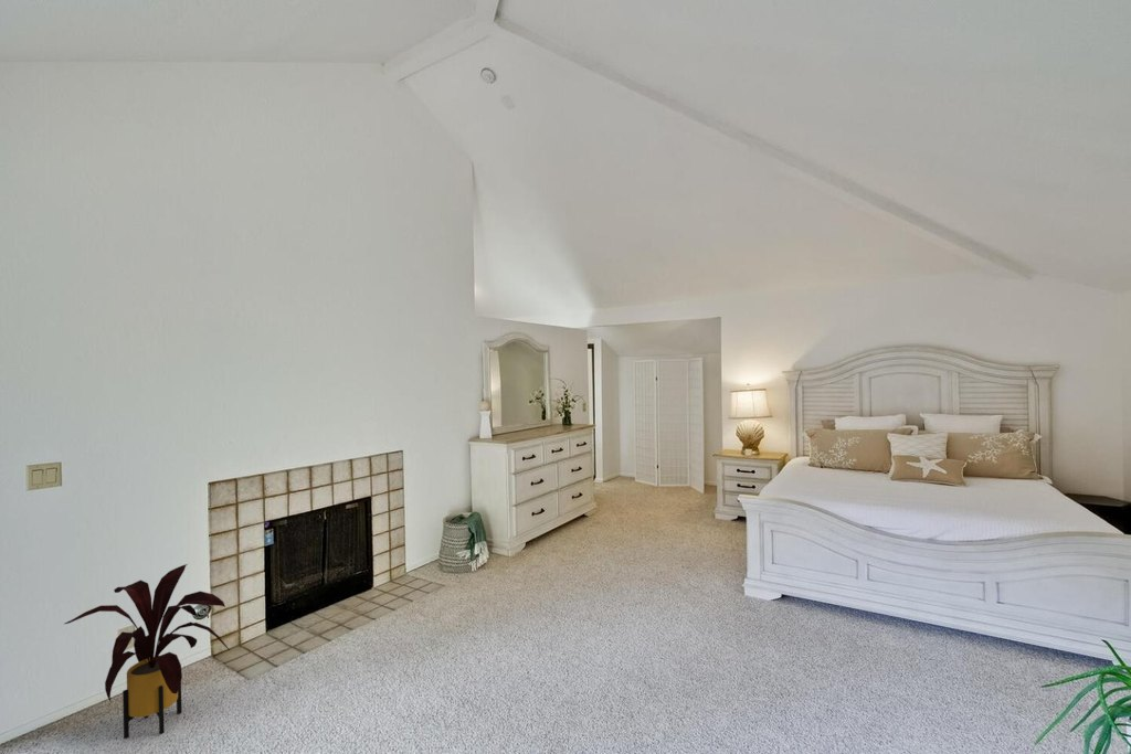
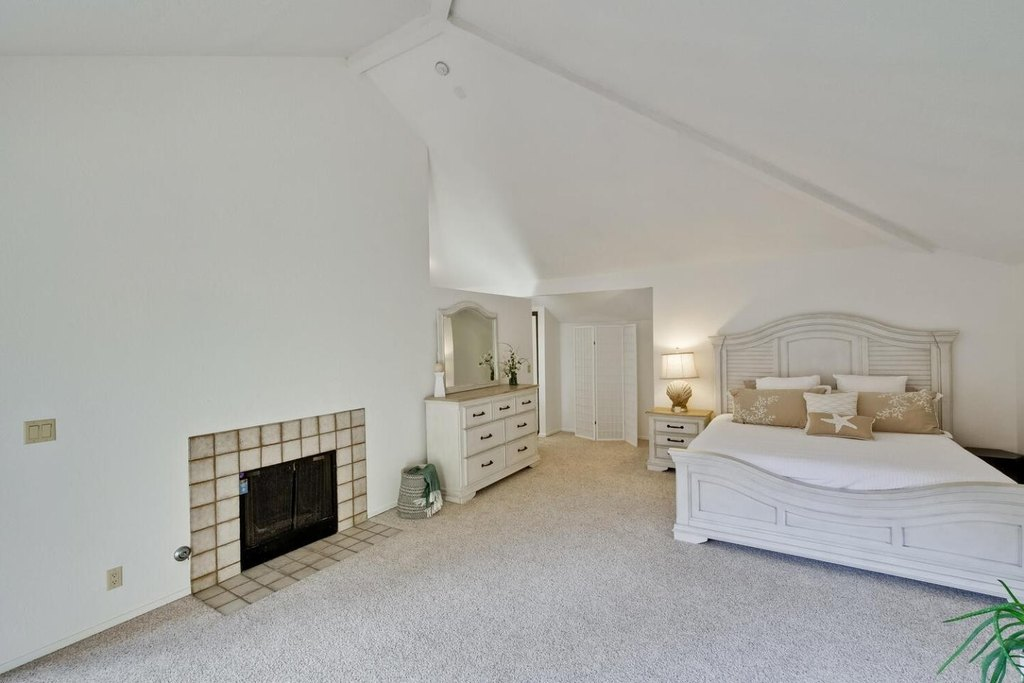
- house plant (147, 652)
